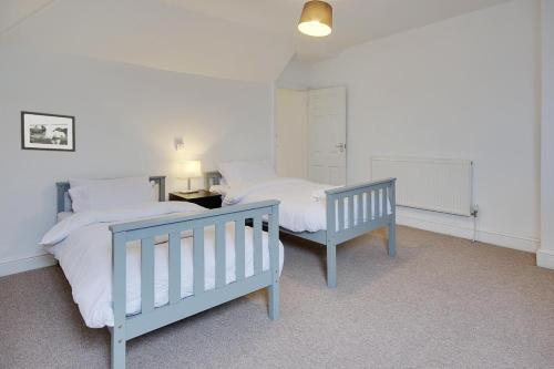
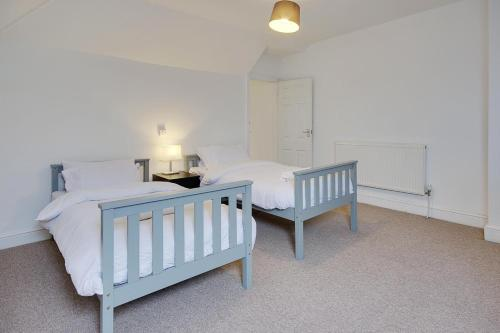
- picture frame (49, 132)
